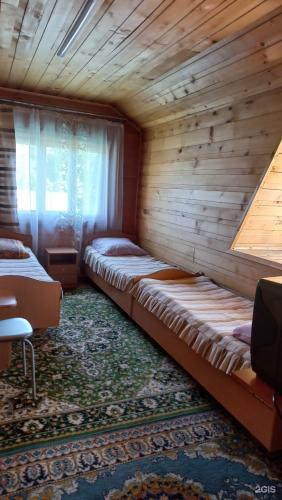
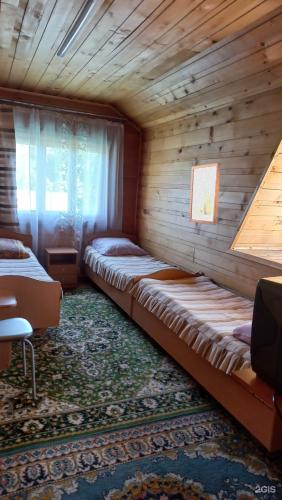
+ wall art (203, 194)
